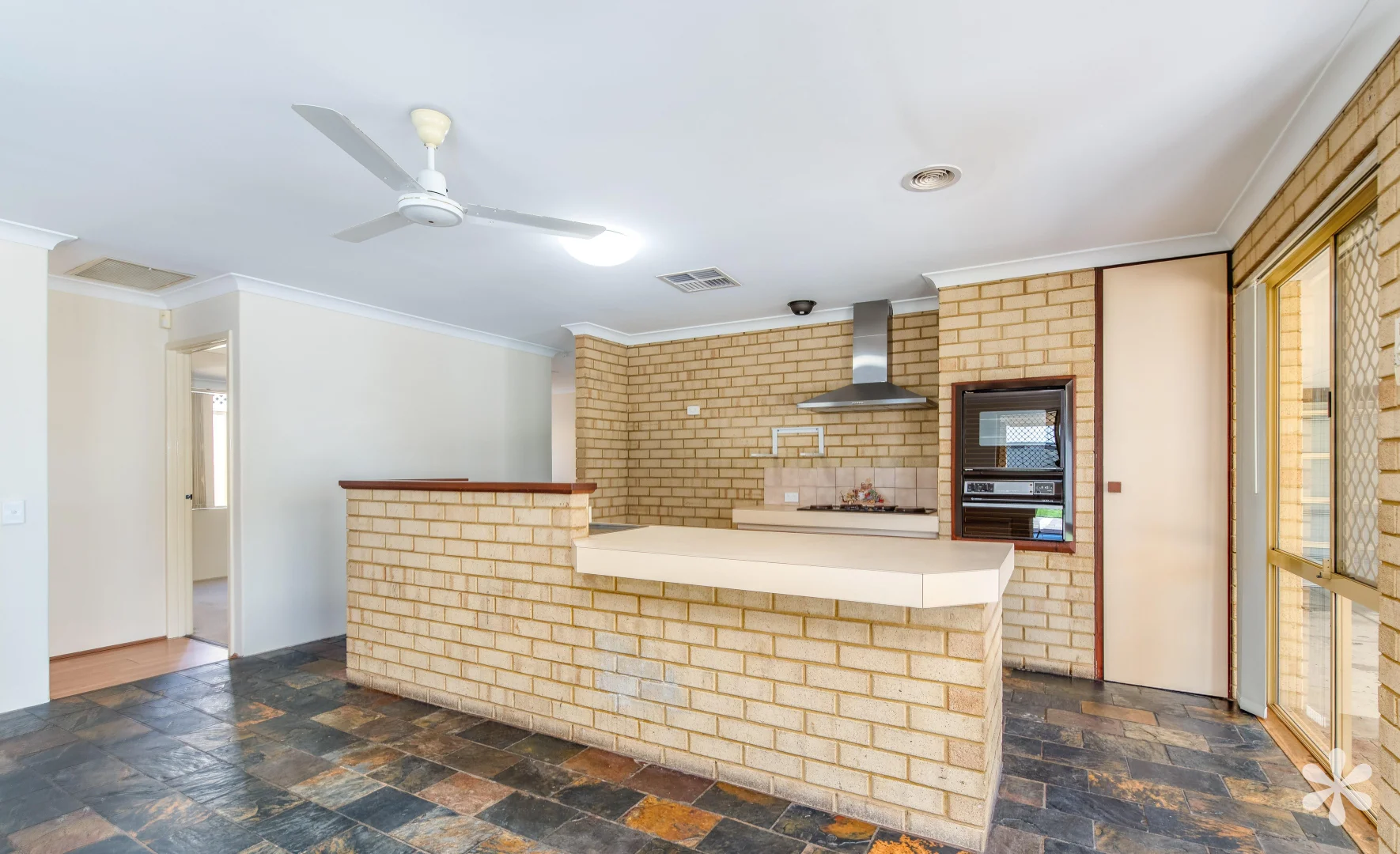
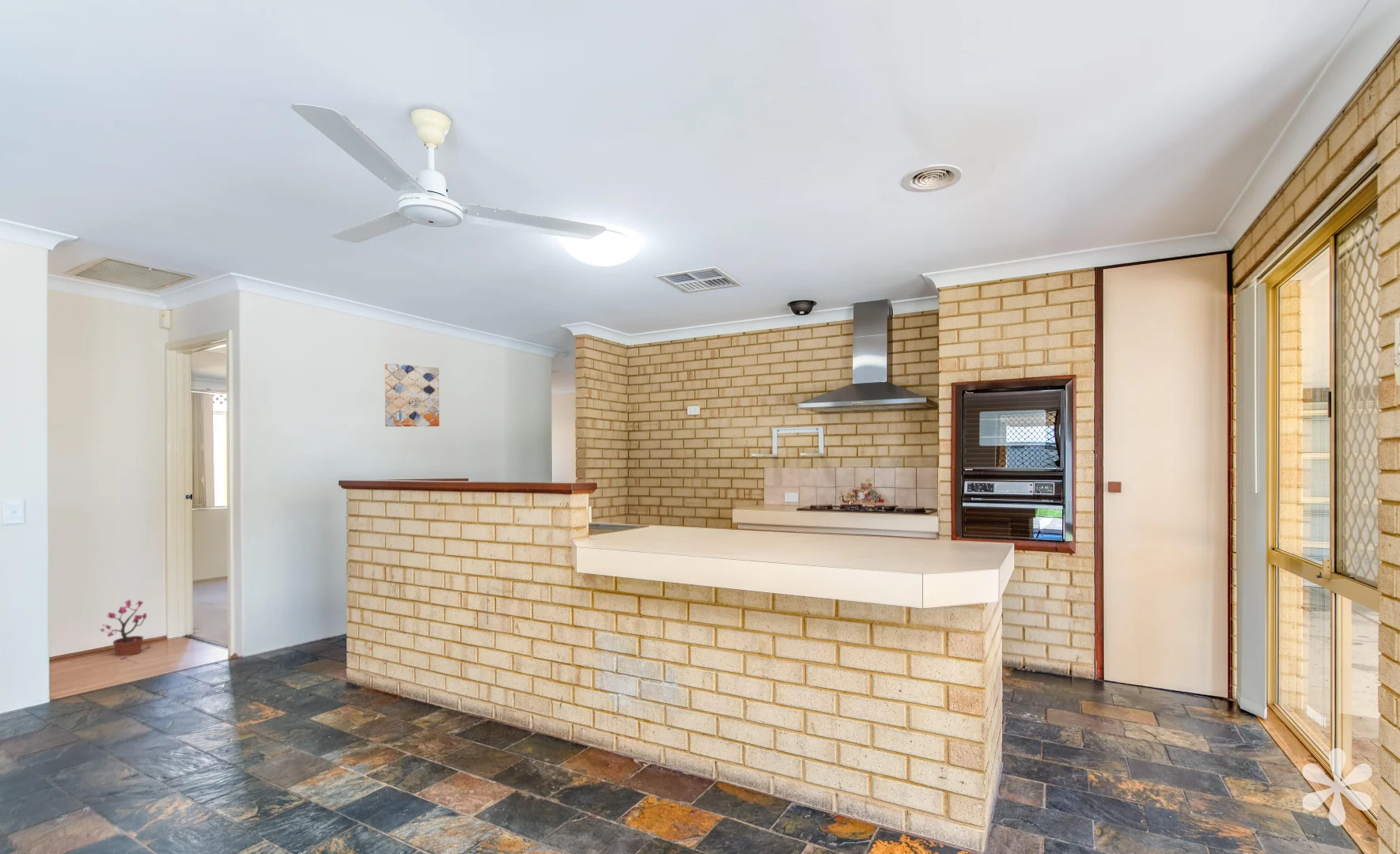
+ wall art (413, 395)
+ potted plant (131, 629)
